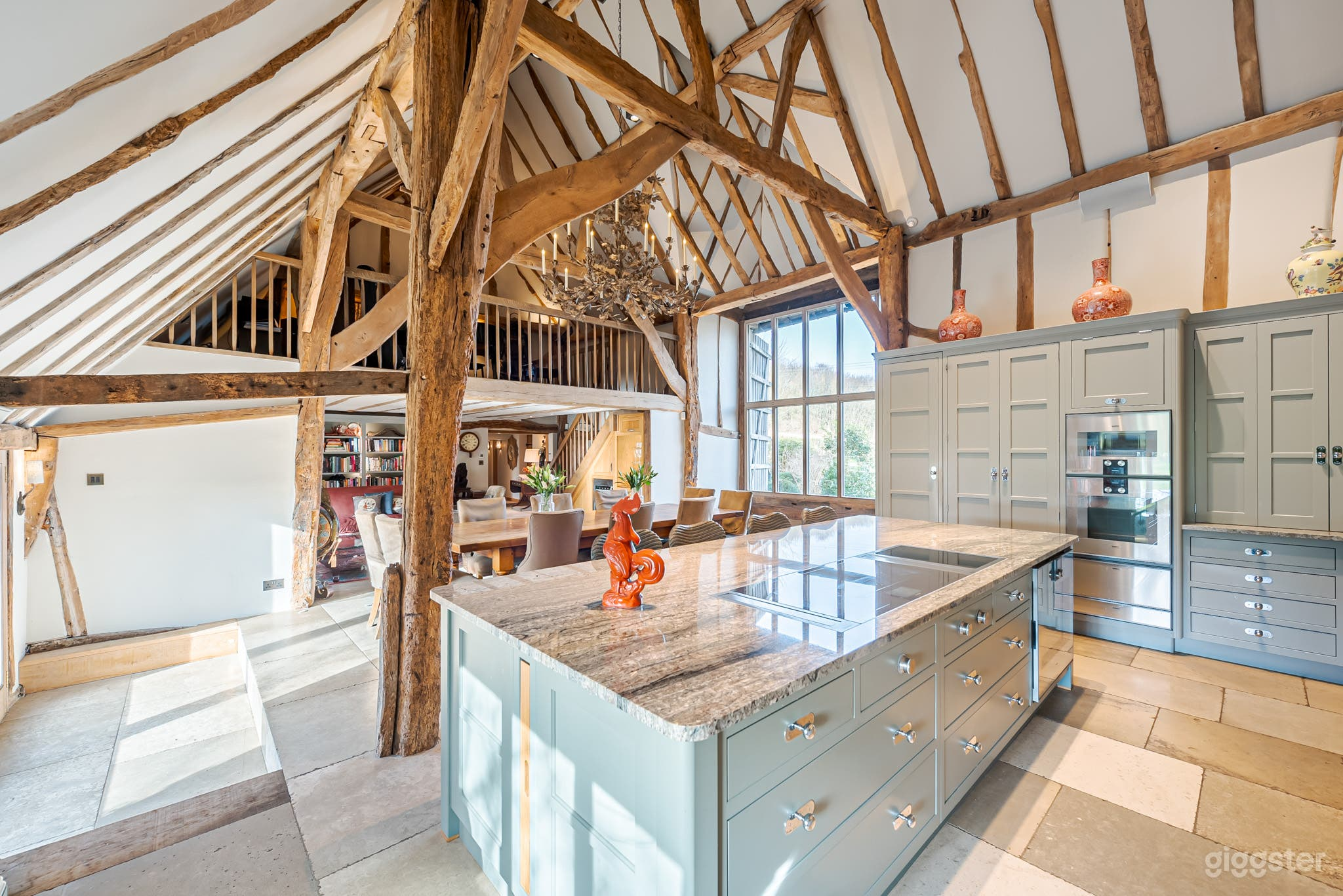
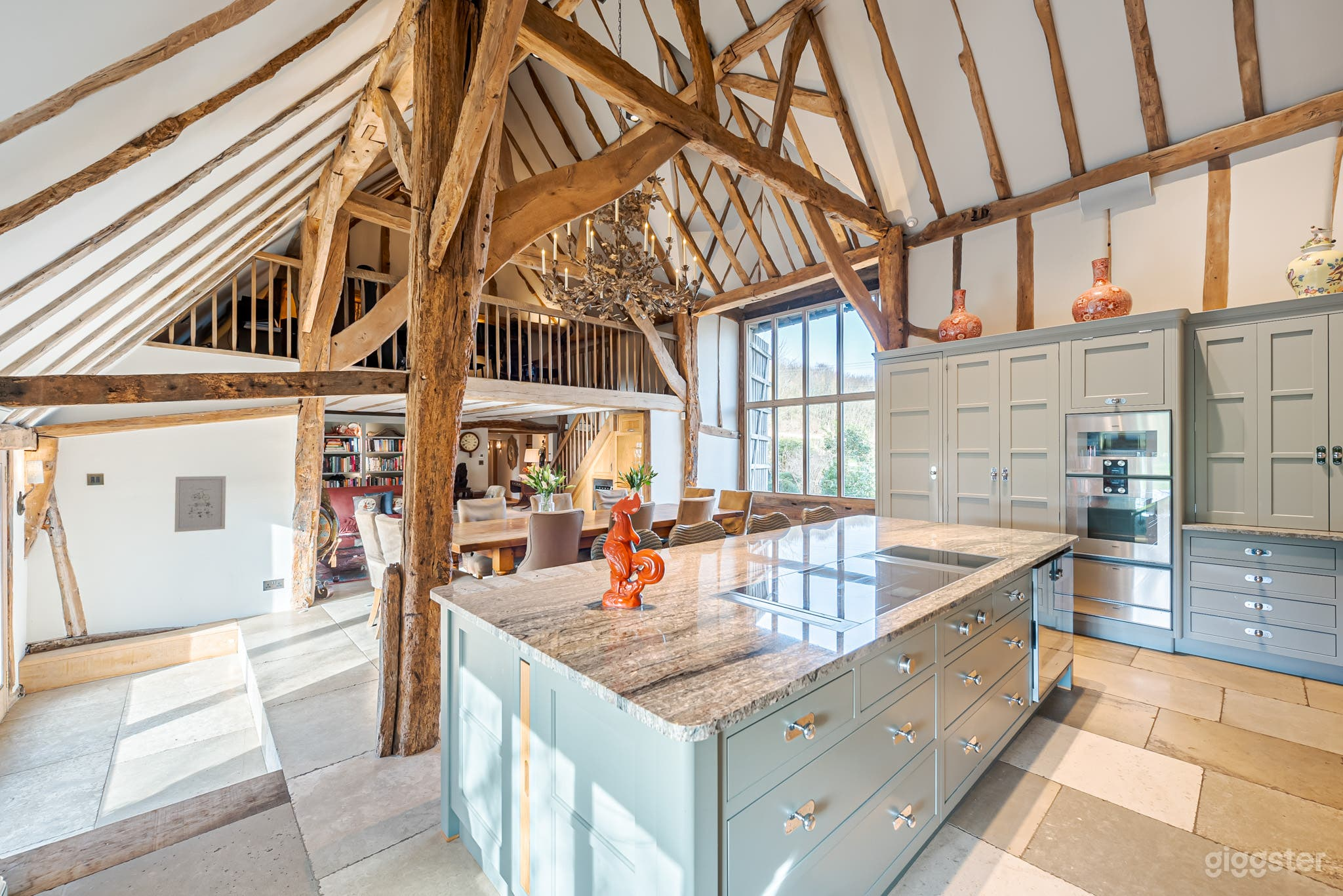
+ wall art (201, 503)
